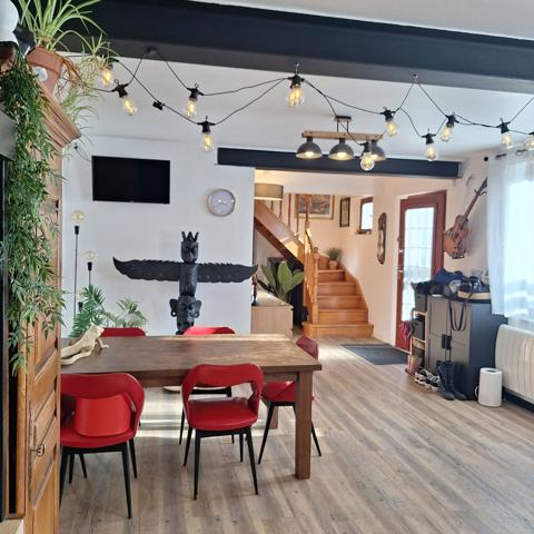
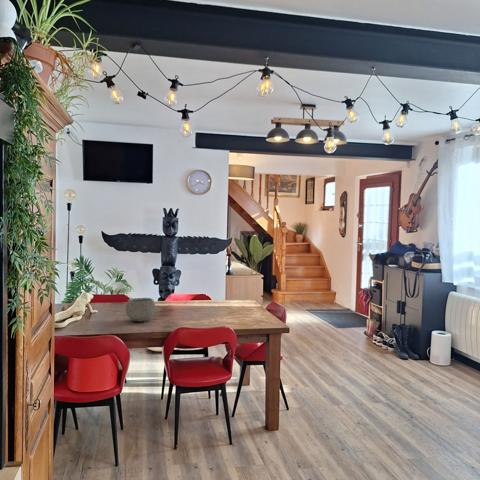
+ bowl (140, 310)
